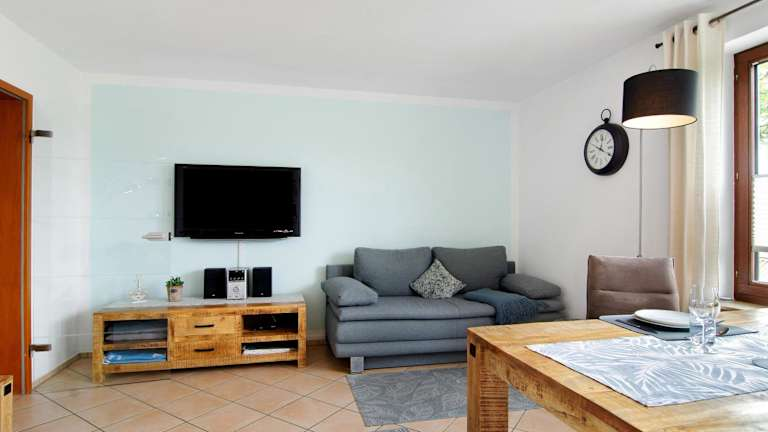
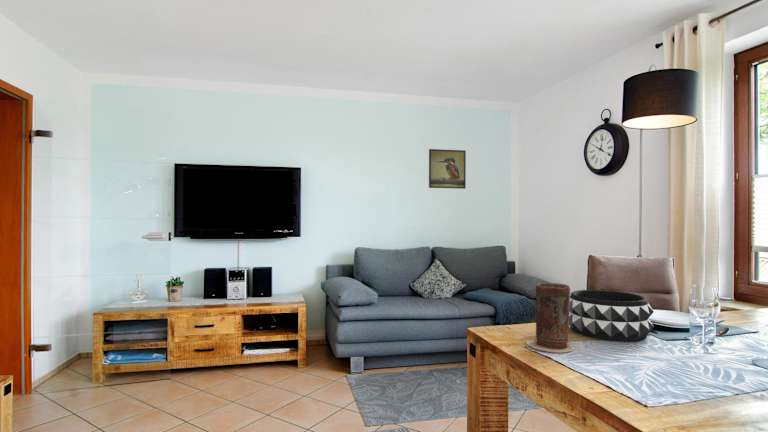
+ vase (549, 315)
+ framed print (447, 169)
+ decorative bowl (607, 313)
